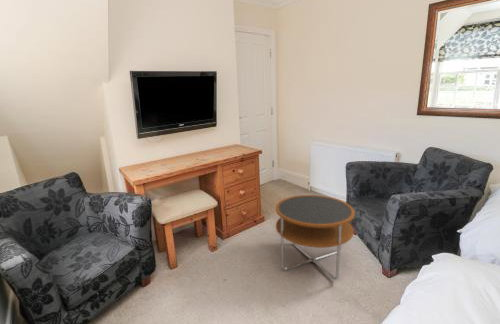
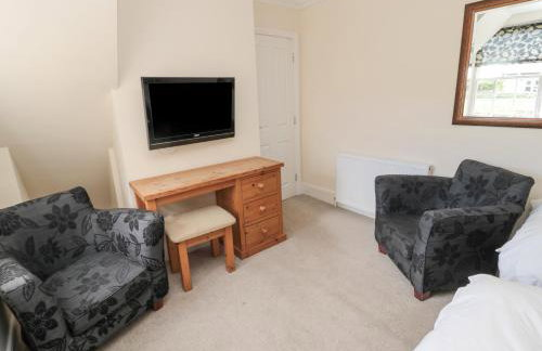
- side table (313, 235)
